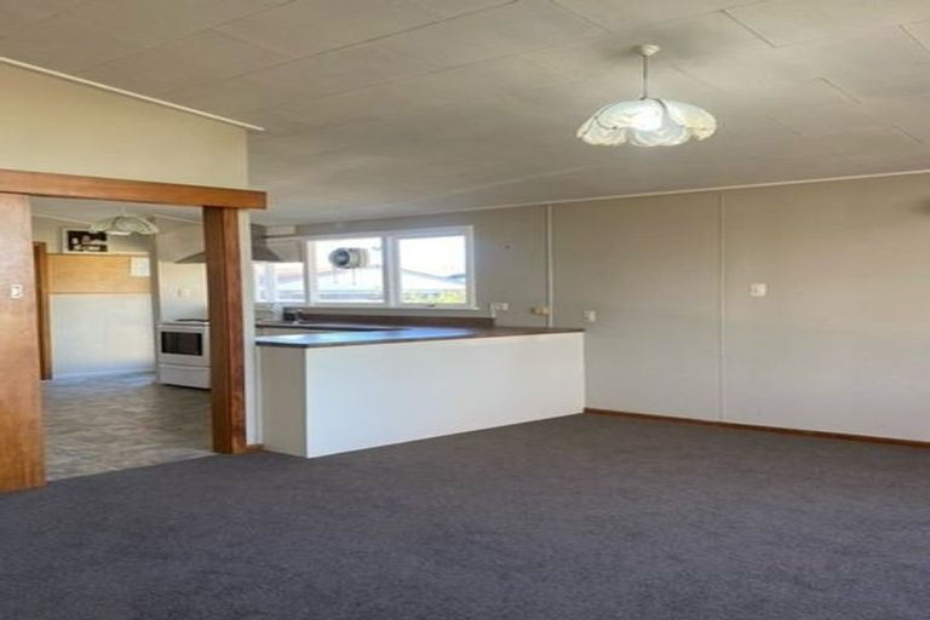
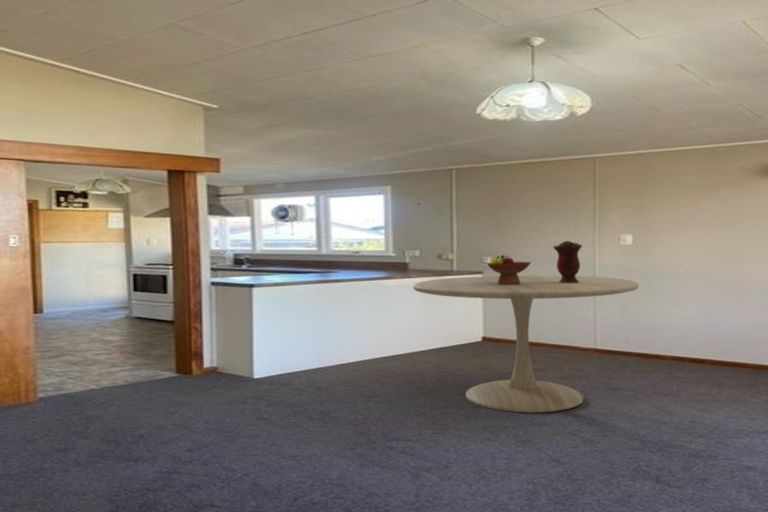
+ fruit bowl (508, 268)
+ vase (567, 261)
+ dining table (522, 339)
